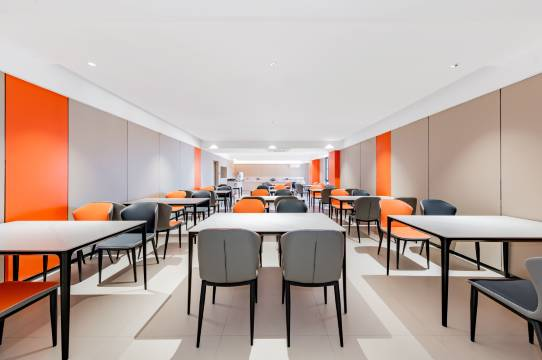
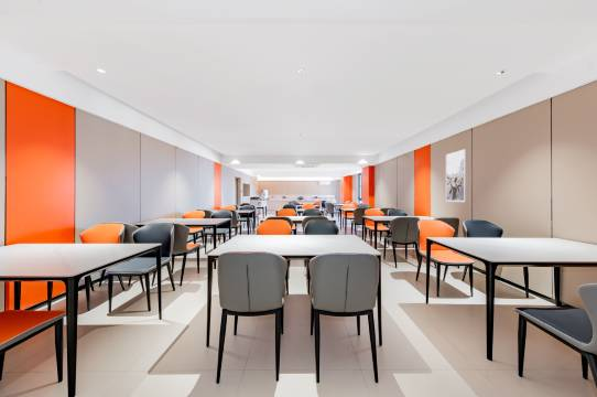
+ wall art (455, 176)
